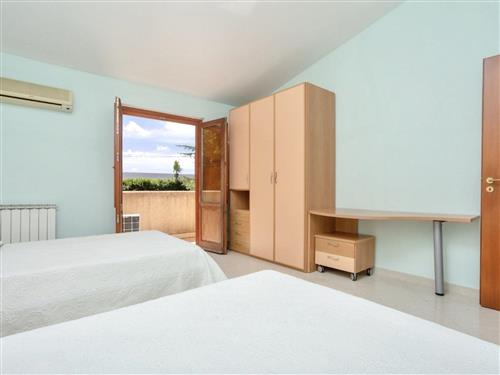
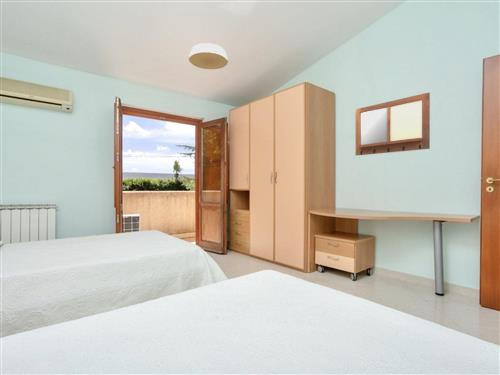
+ ceiling light (208, 55)
+ writing board (387, 126)
